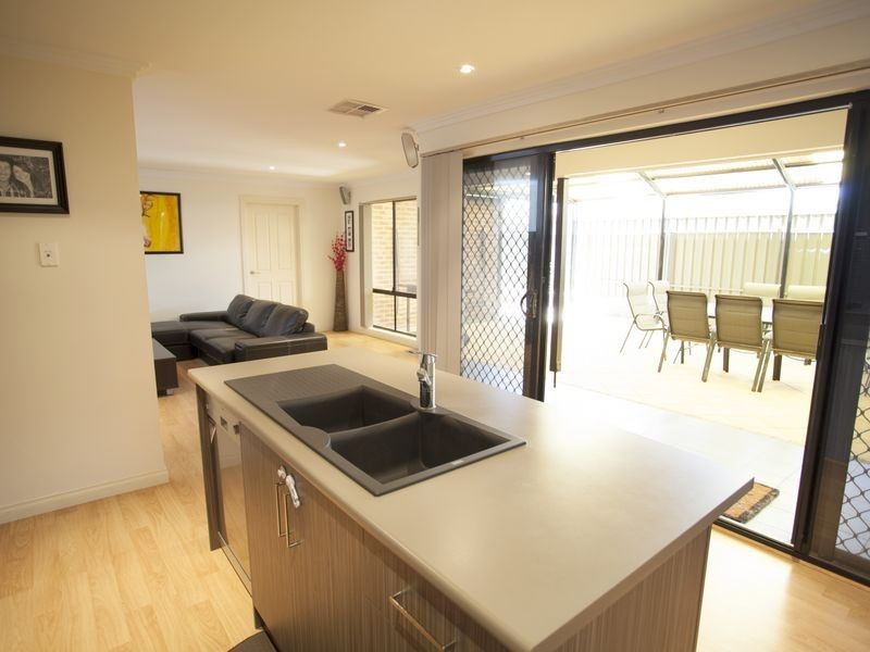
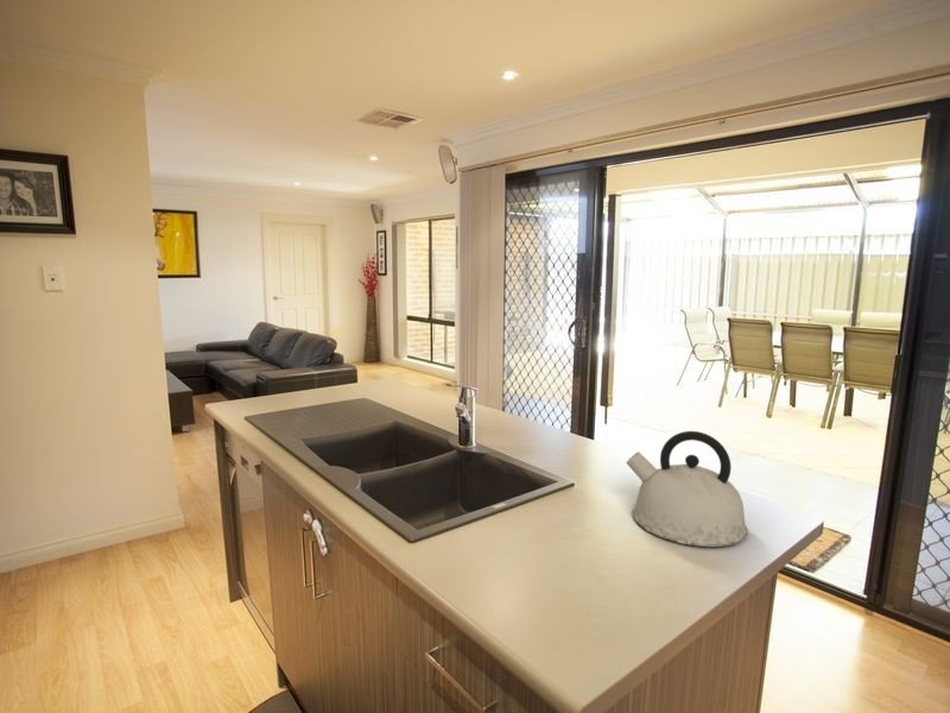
+ kettle (685, 475)
